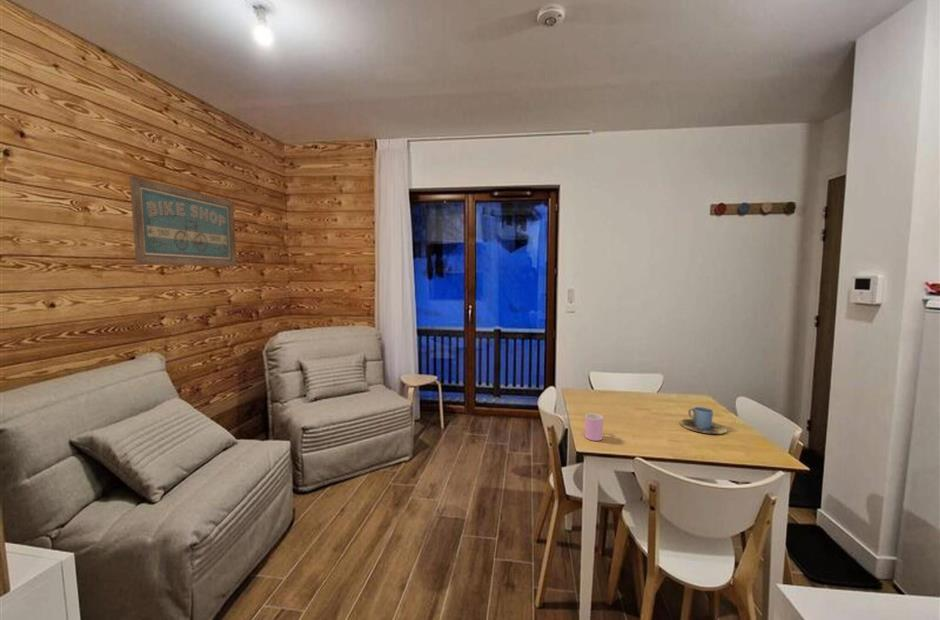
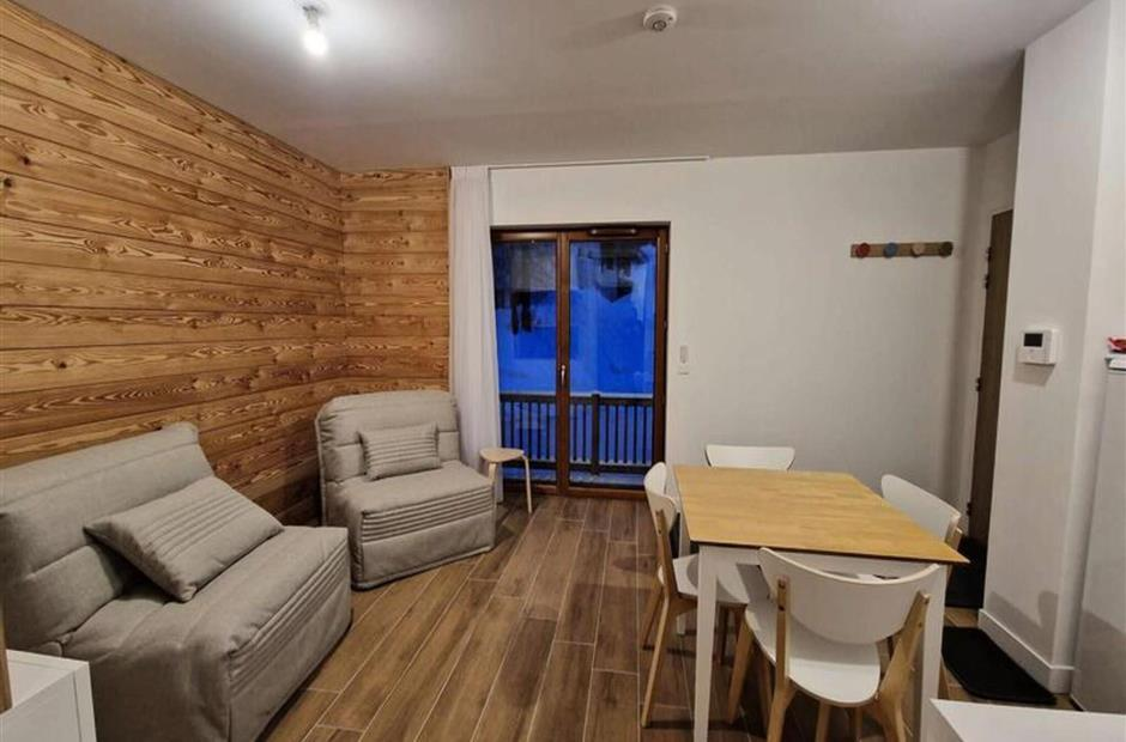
- cup (594, 425)
- wall art (191, 228)
- cup (703, 417)
